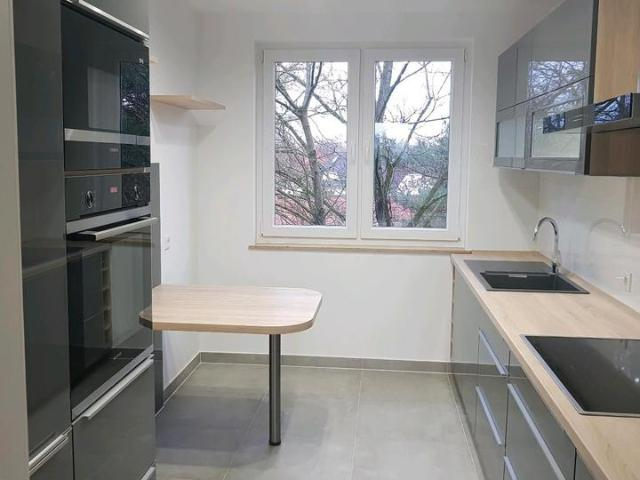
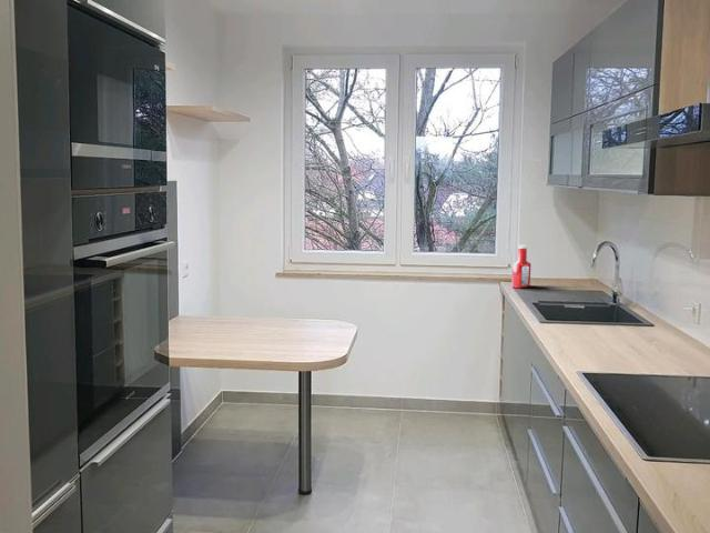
+ soap bottle (521, 265)
